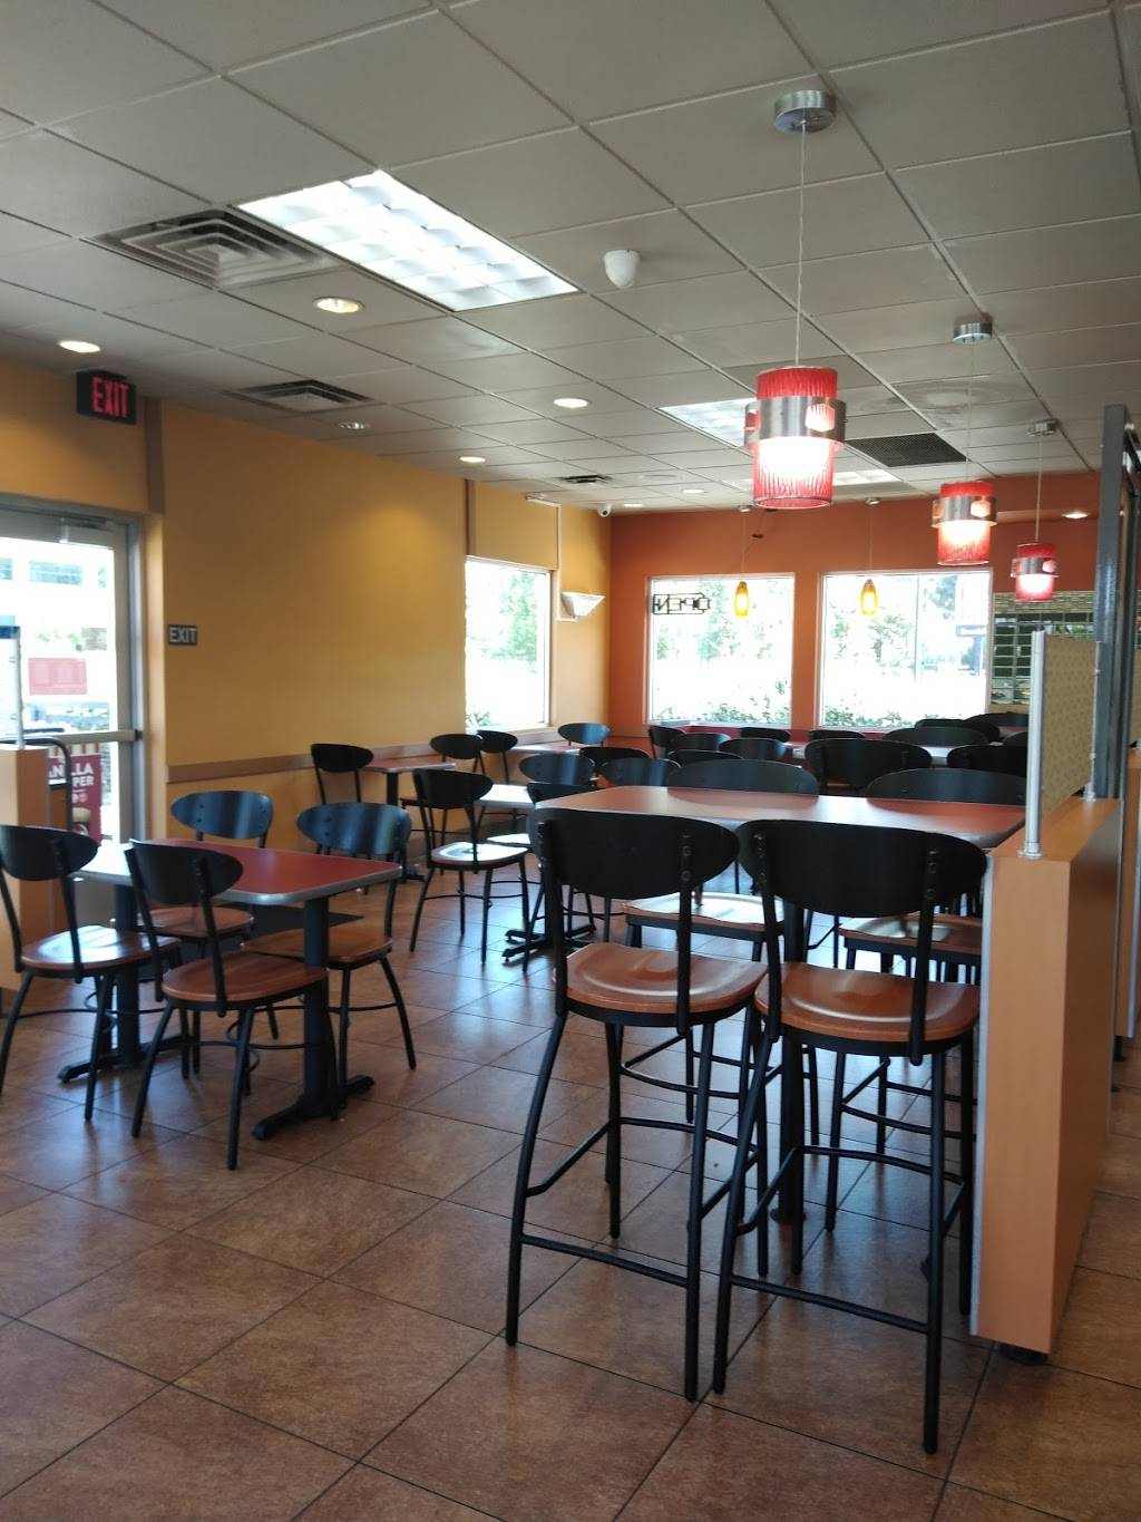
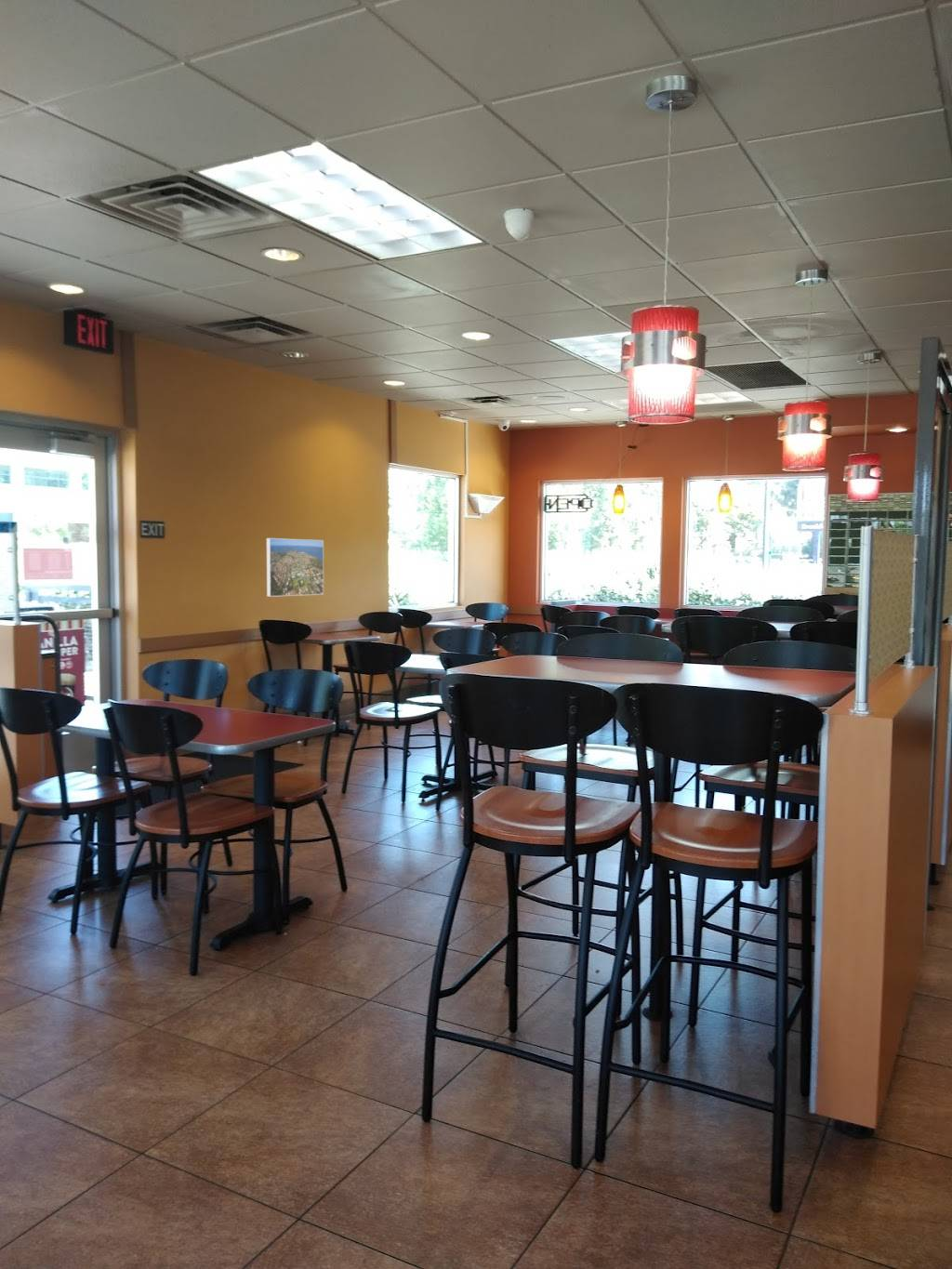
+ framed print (296, 567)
